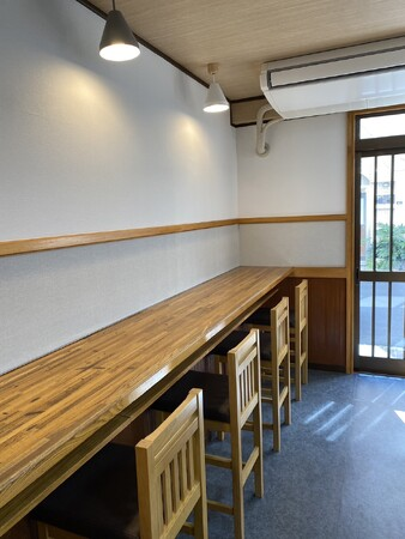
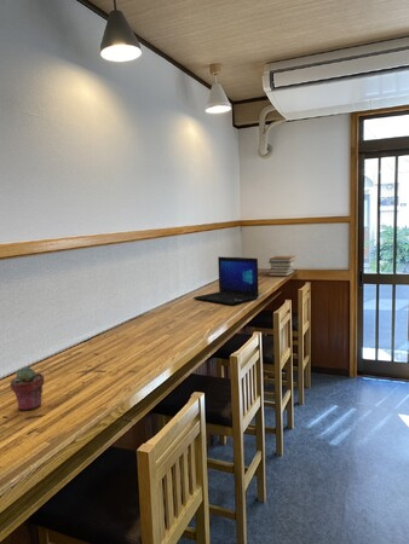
+ book stack (282, 265)
+ potted succulent (28, 386)
+ laptop (225, 278)
